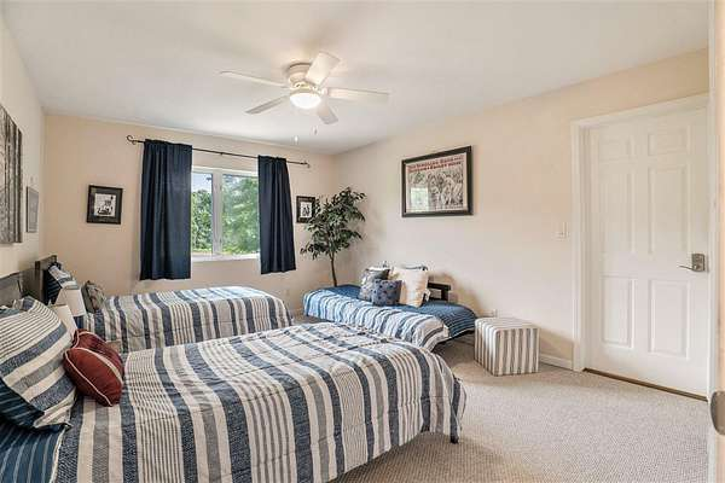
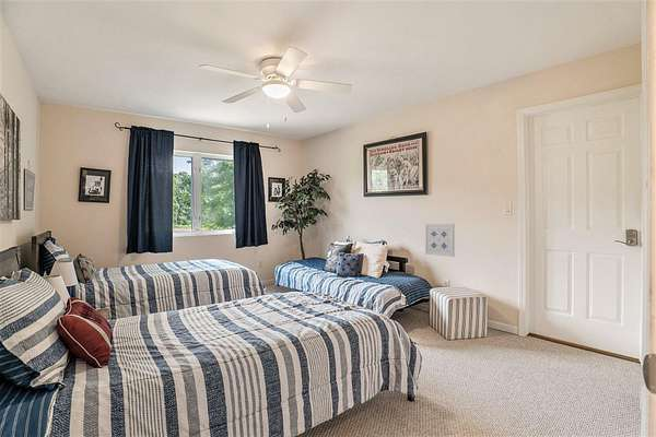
+ wall art (438, 239)
